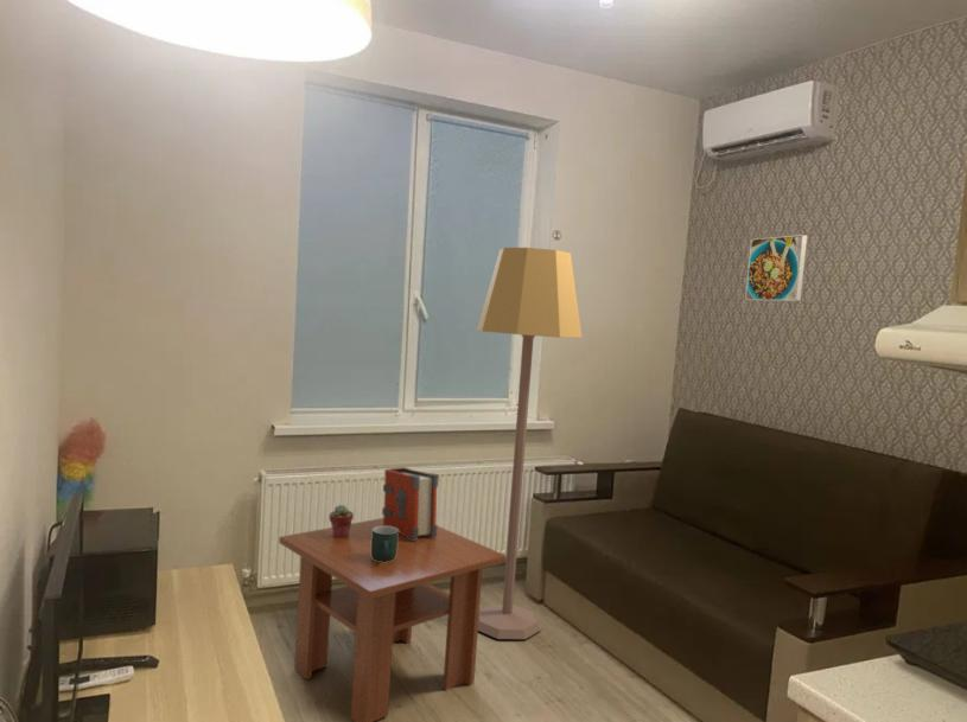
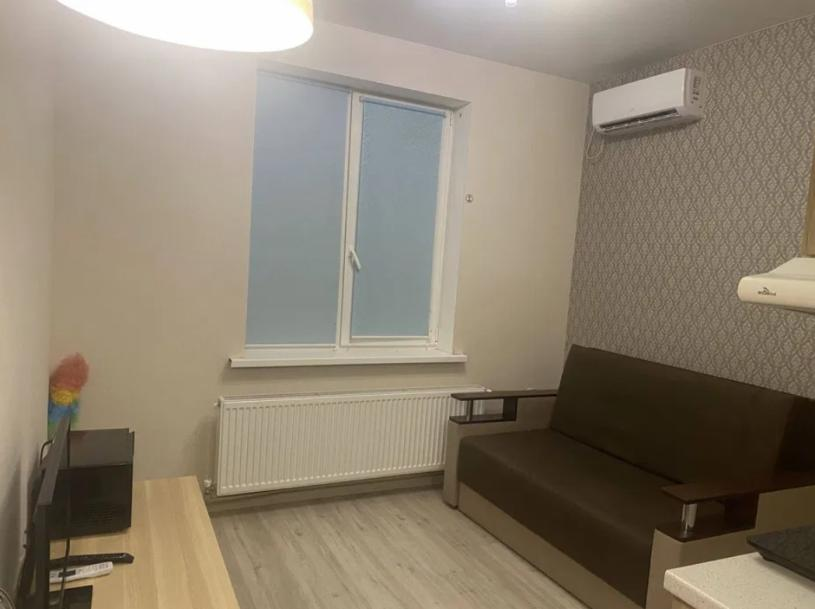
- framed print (775, 268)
- mug (386, 544)
- coffee table (388, 612)
- book (408, 499)
- lamp (520, 441)
- potted succulent (341, 519)
